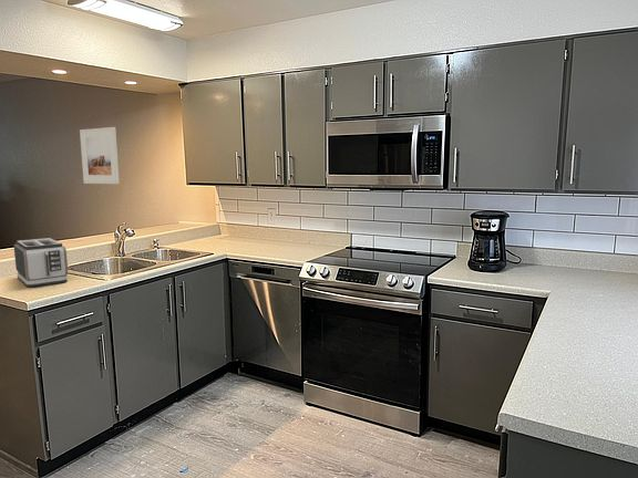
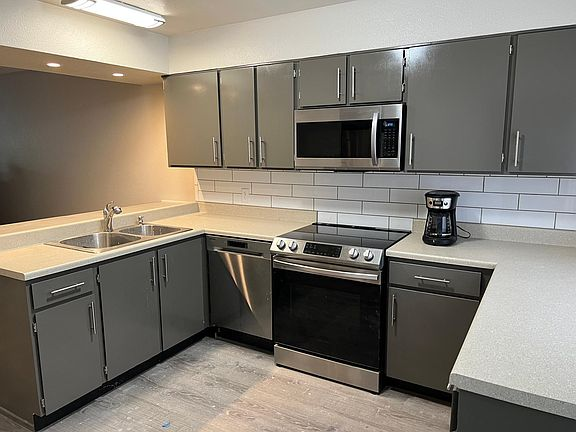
- toaster (40, 261)
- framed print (99, 156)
